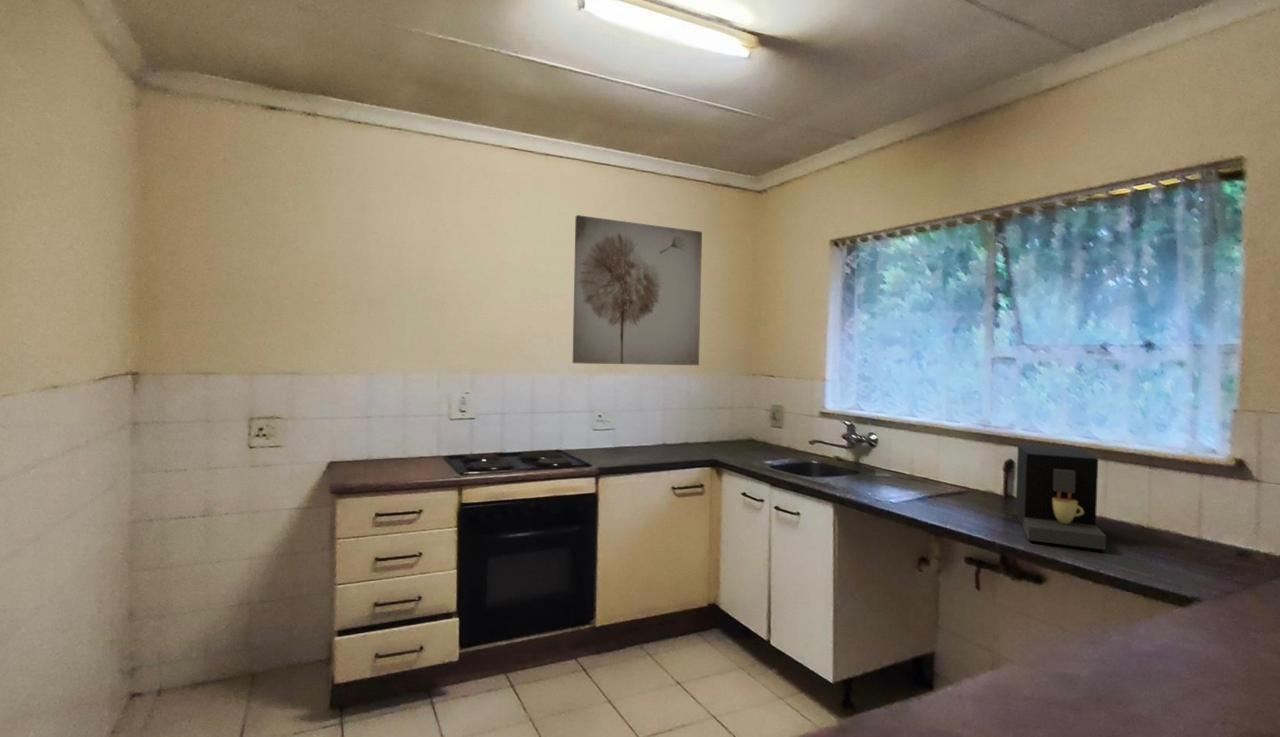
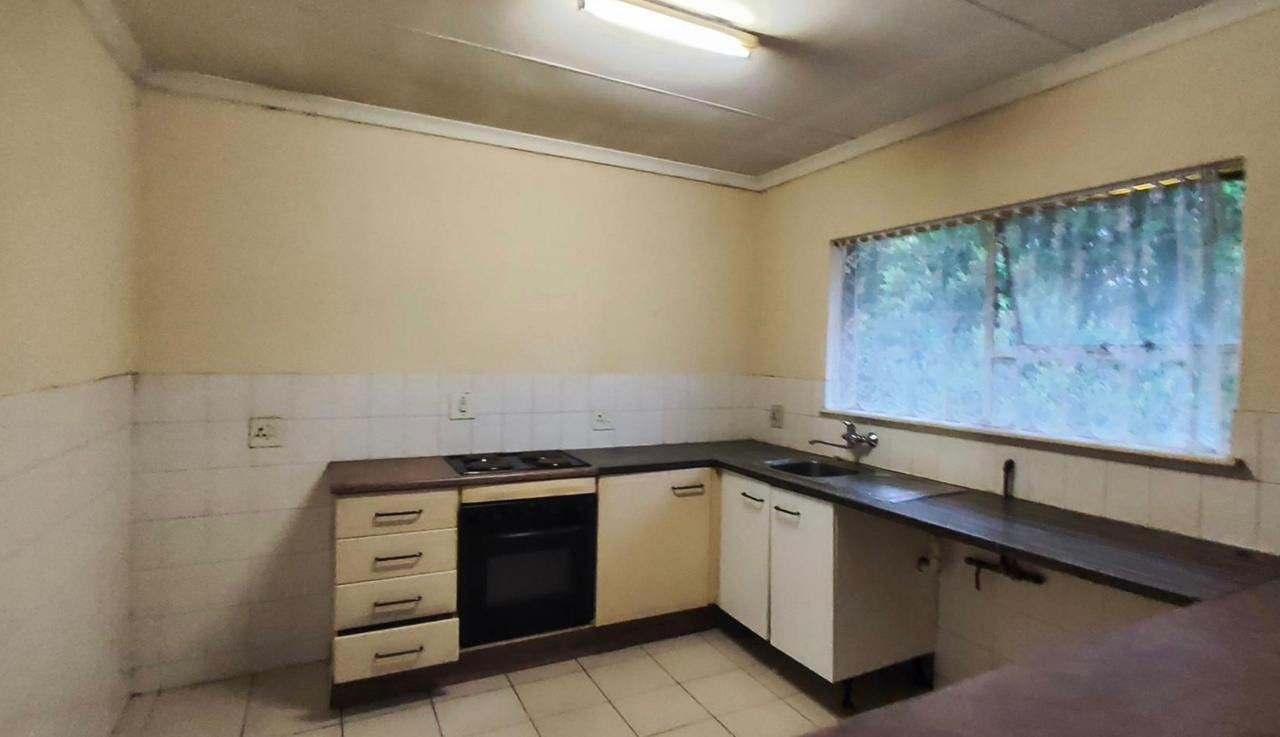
- wall art (640, 294)
- coffee maker (1056, 492)
